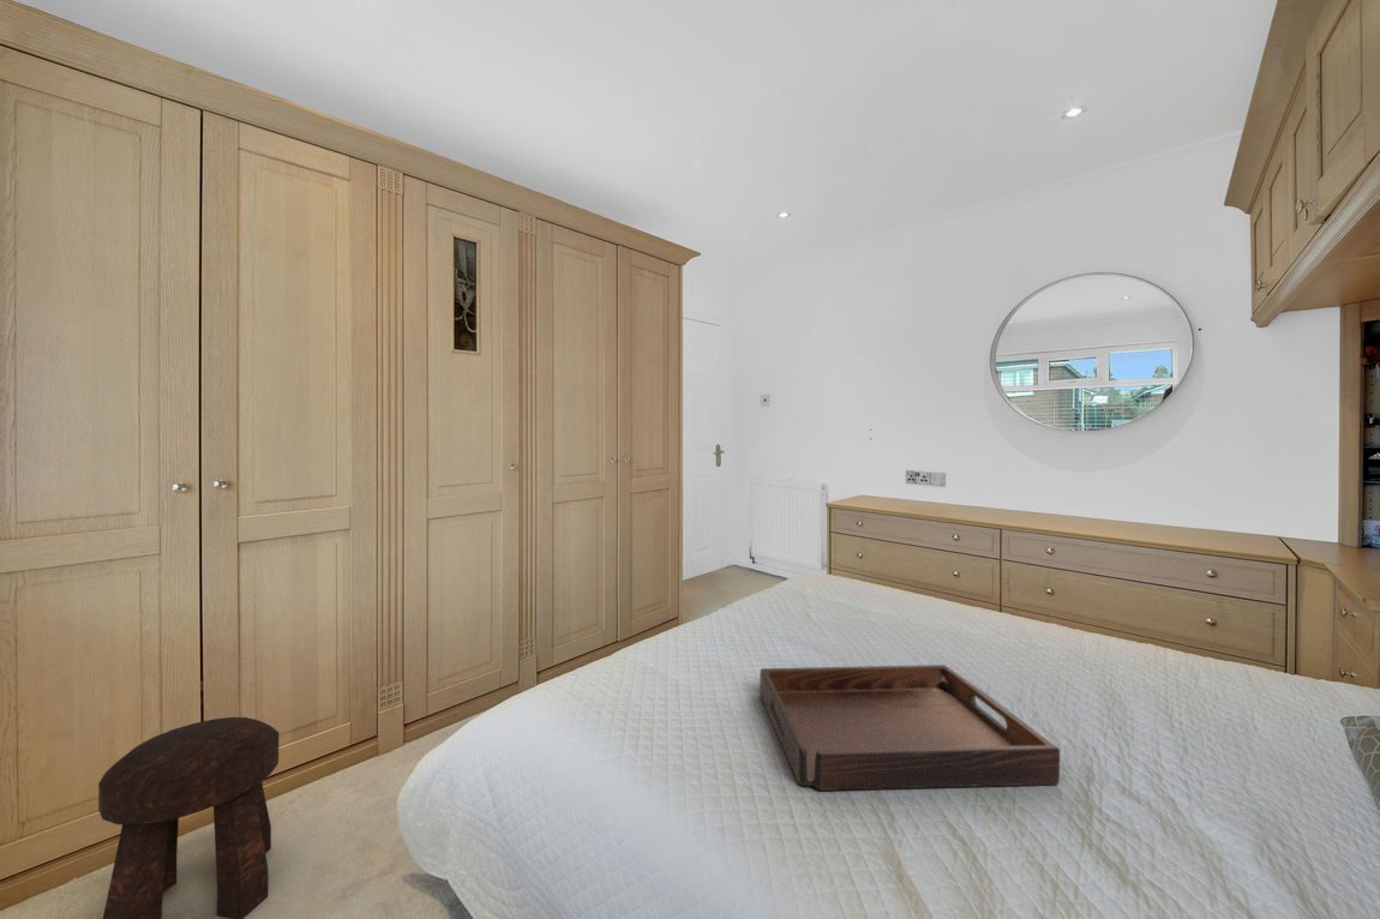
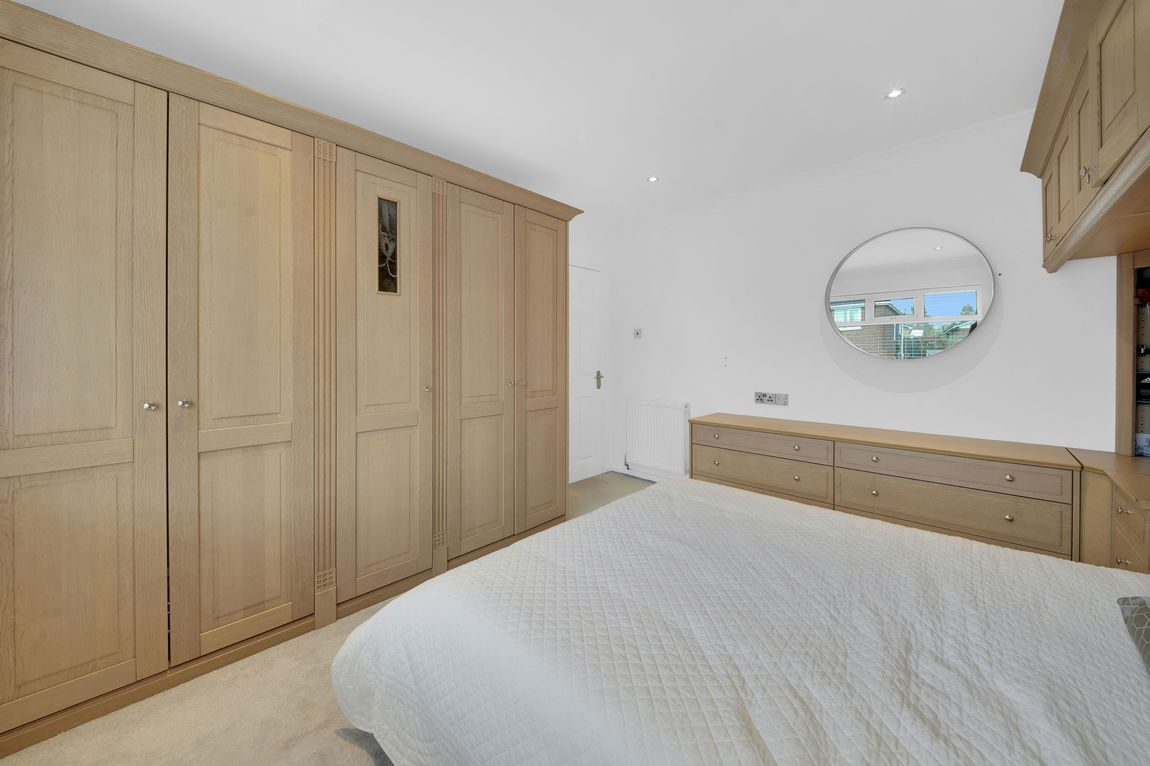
- serving tray (886, 716)
- stool (194, 812)
